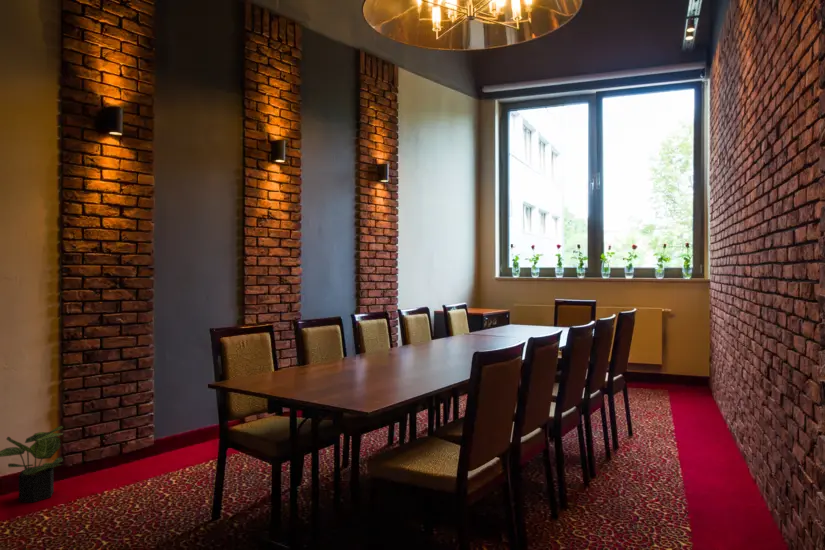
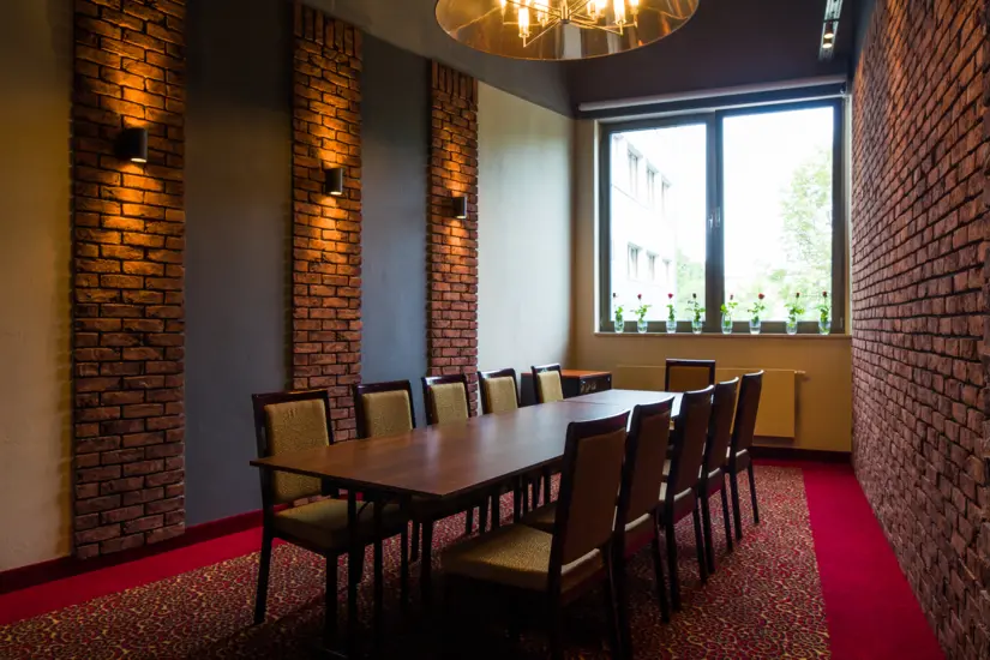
- potted plant (35, 462)
